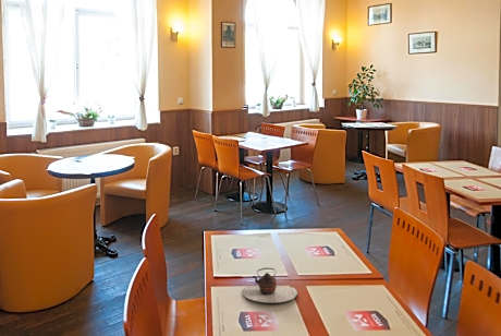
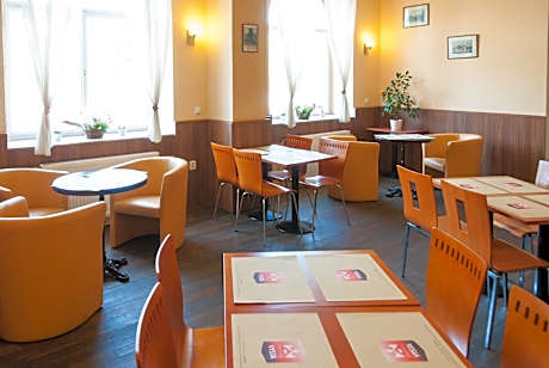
- teapot (269, 279)
